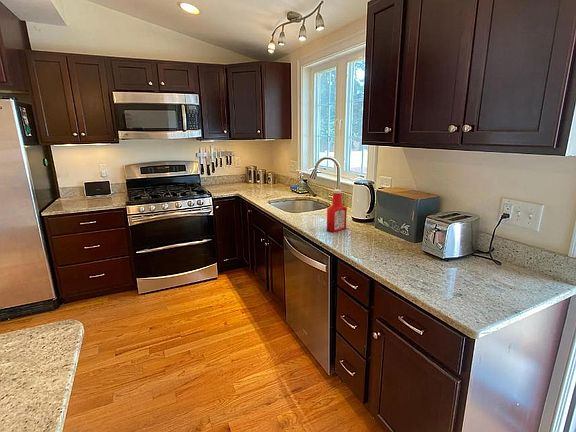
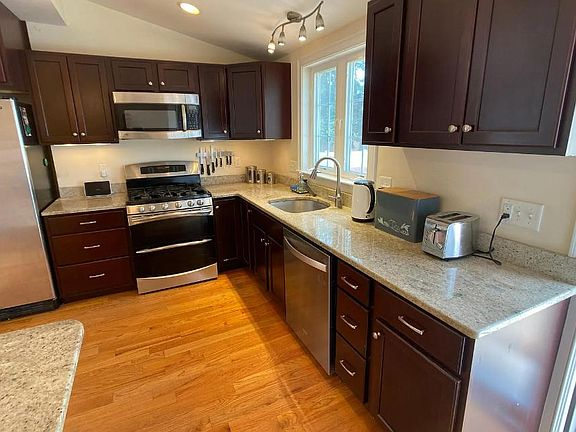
- soap bottle (336, 209)
